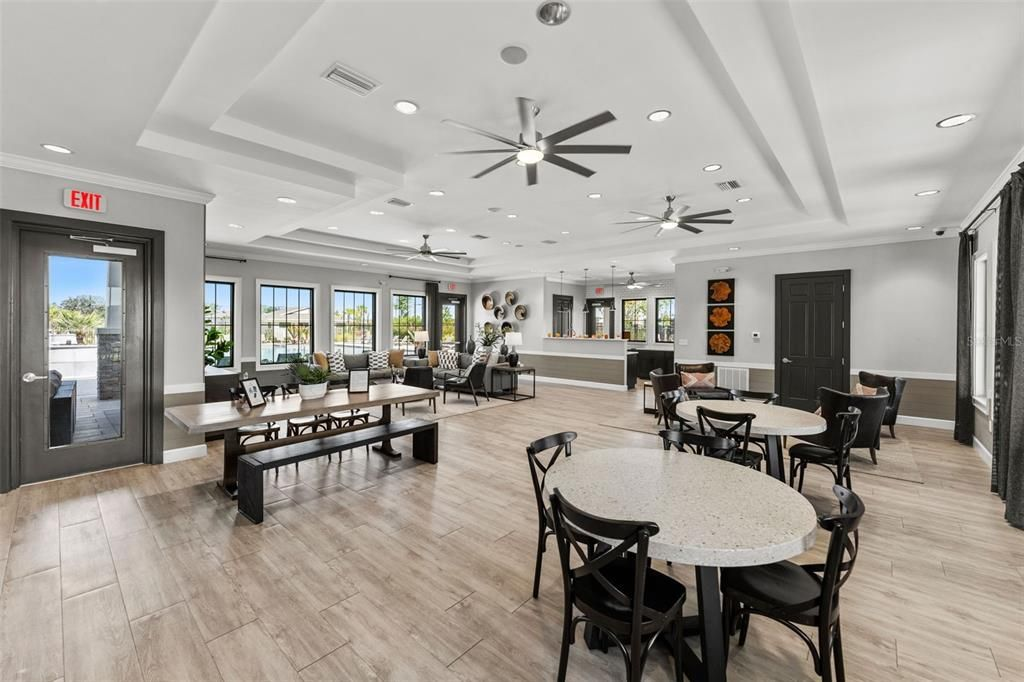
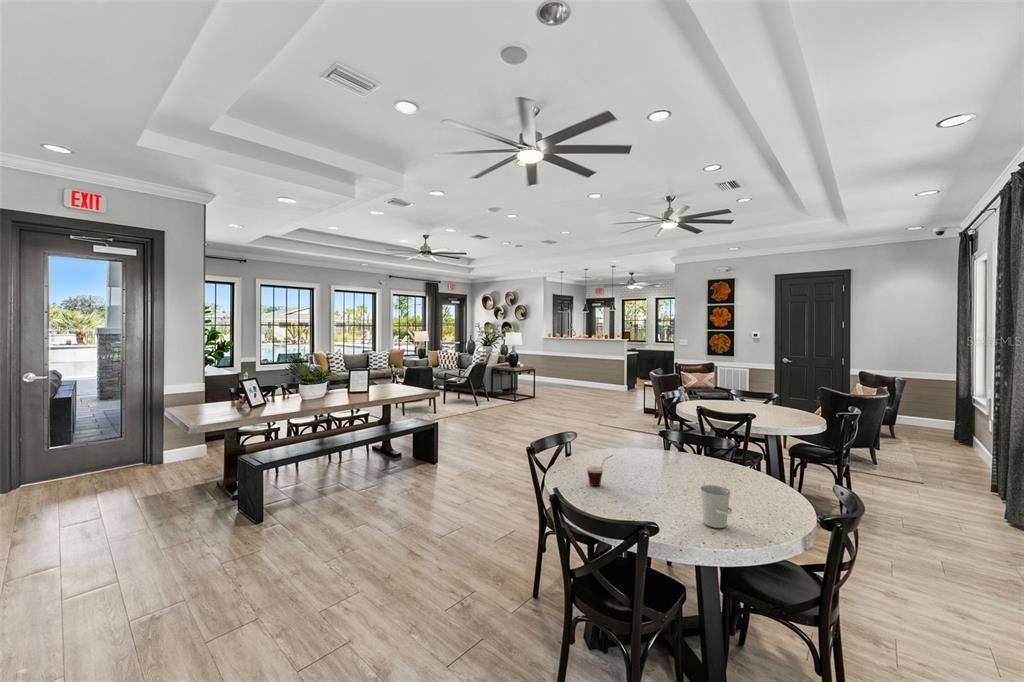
+ cup (600, 470)
+ cup (716, 507)
